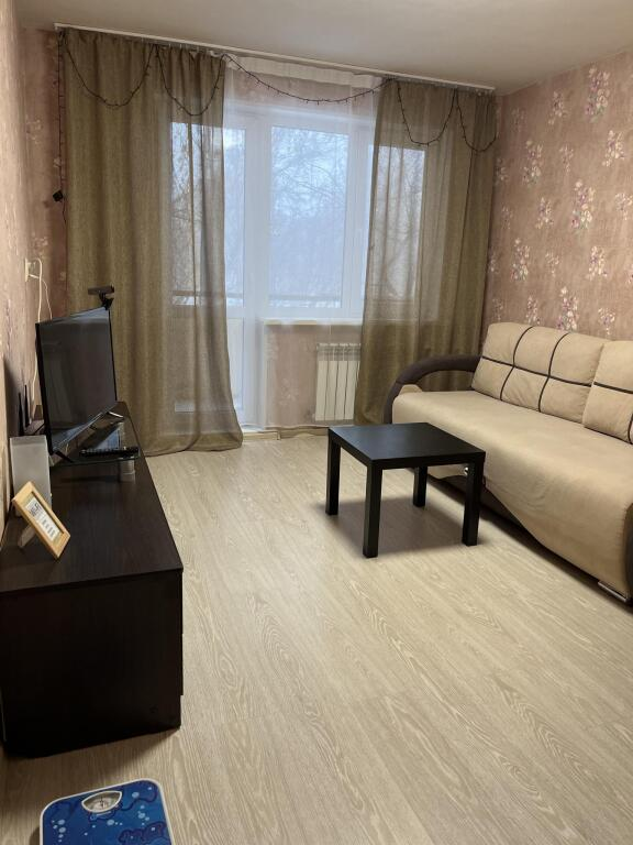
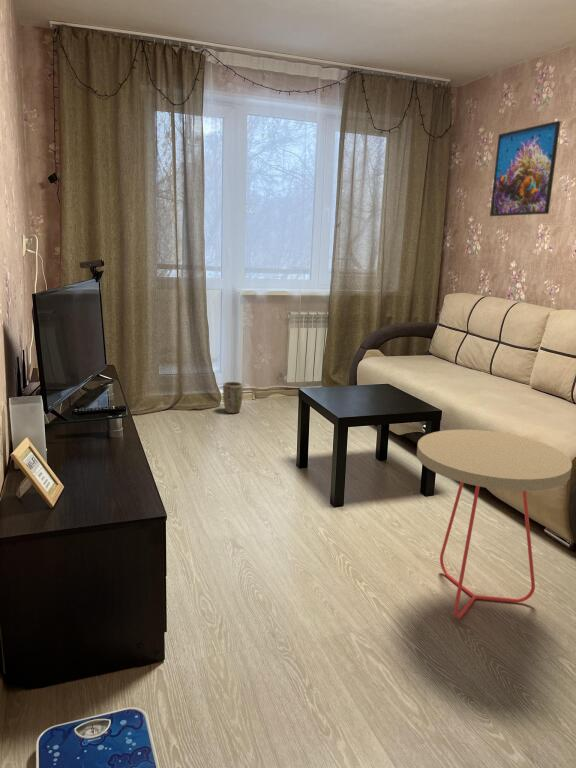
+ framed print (522, 172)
+ plant pot (232, 397)
+ side table (472, 526)
